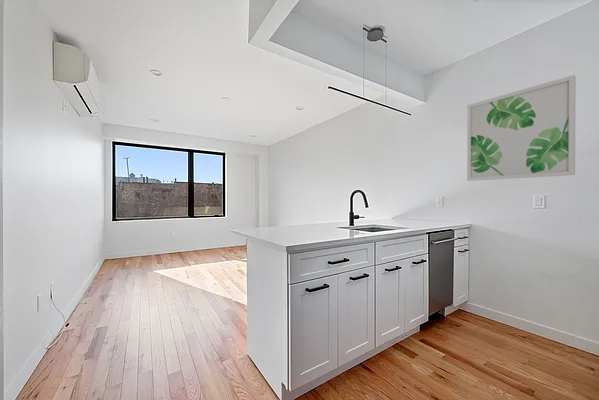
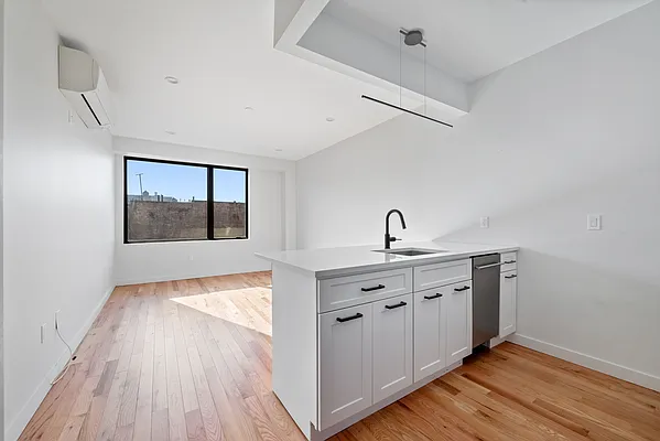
- wall art (514, 135)
